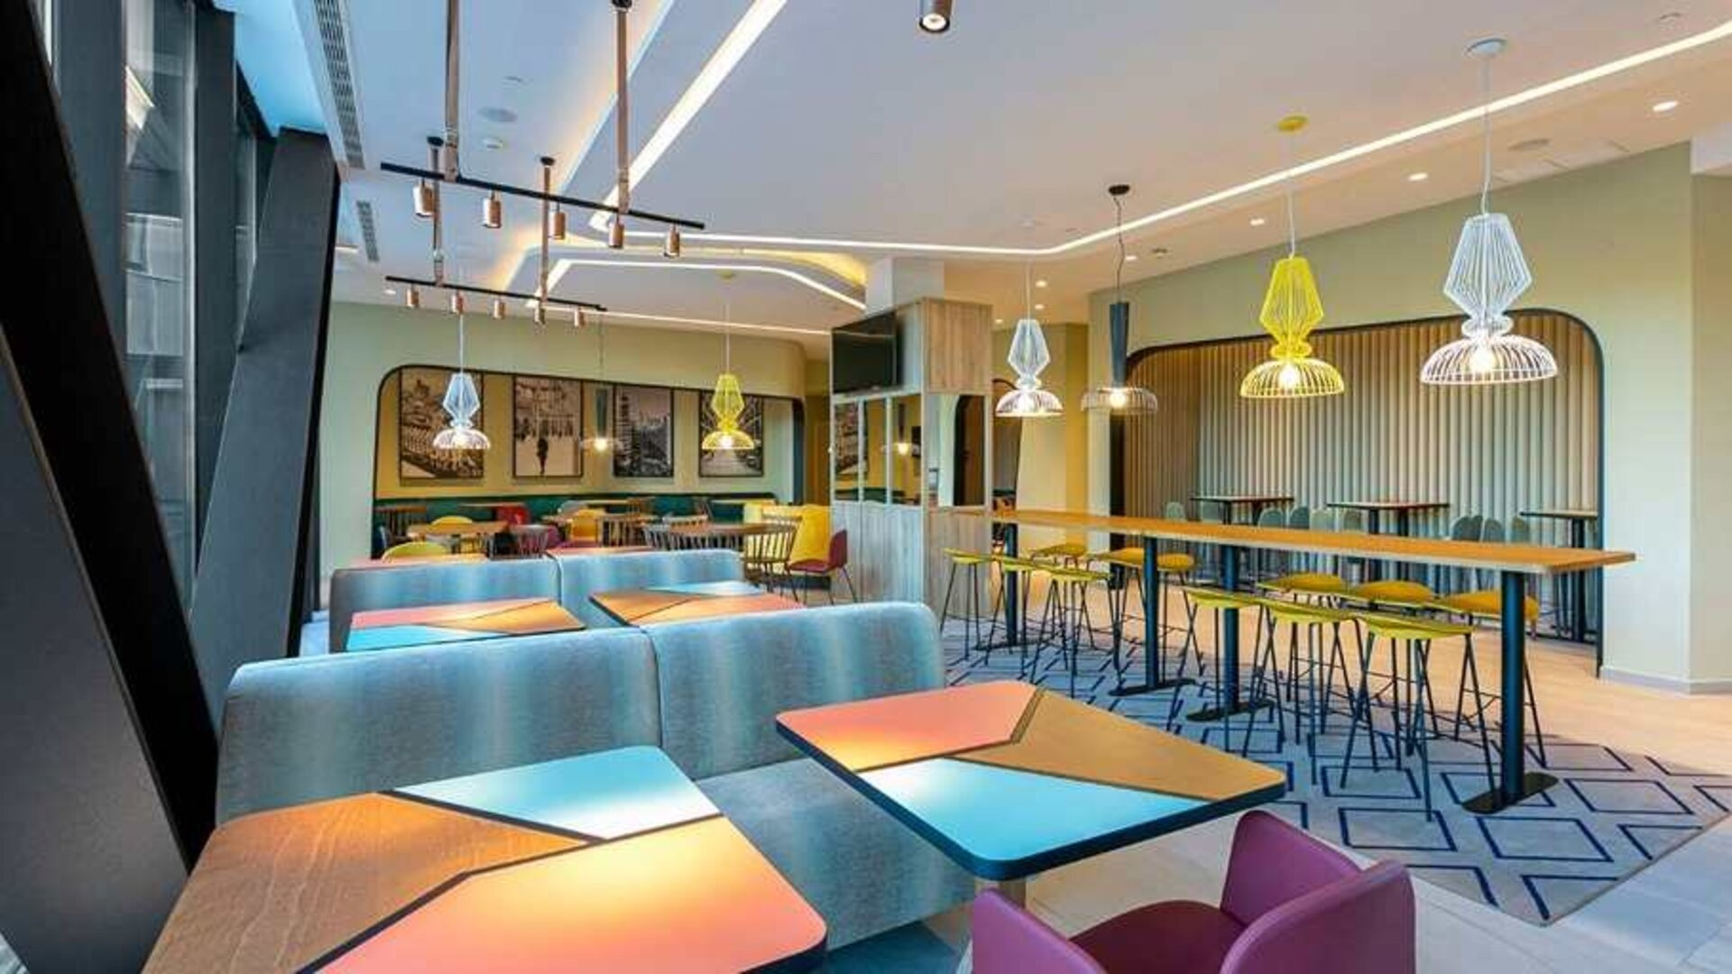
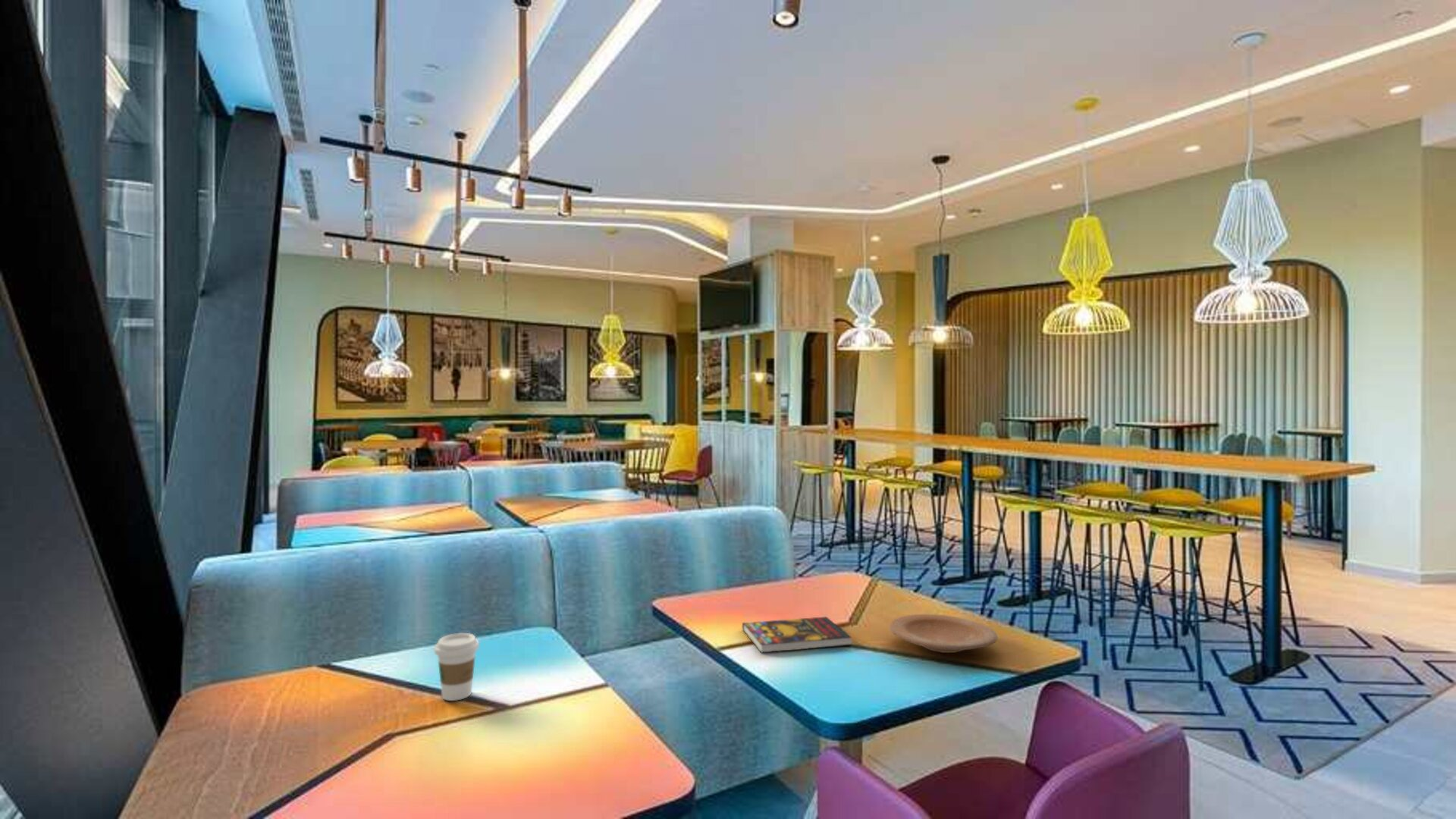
+ plate (942, 637)
+ coffee cup (457, 667)
+ book (795, 632)
